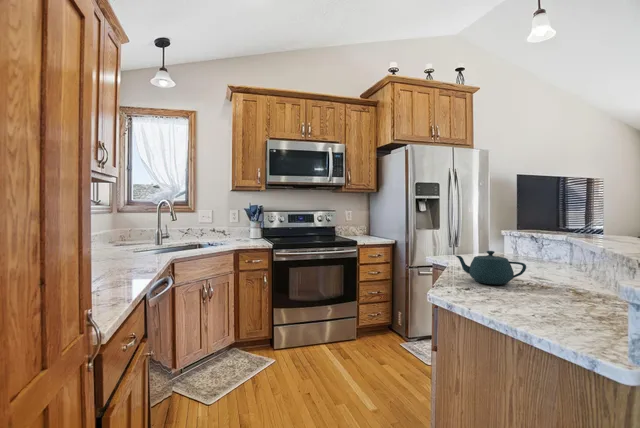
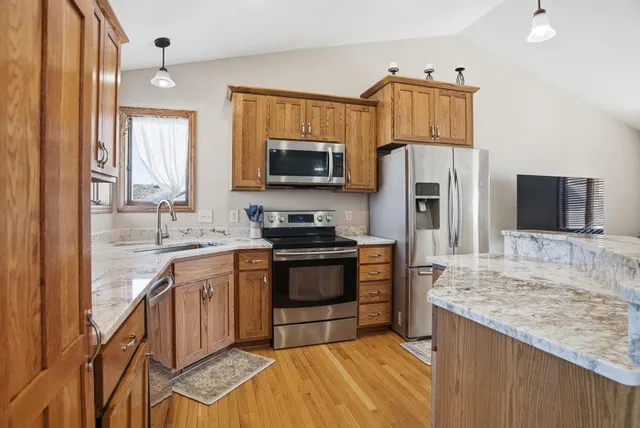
- teapot (488, 266)
